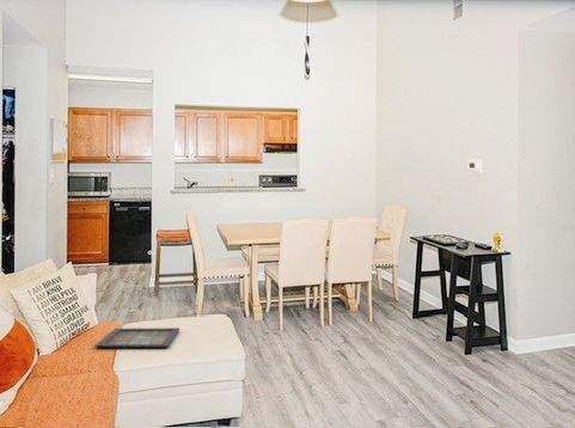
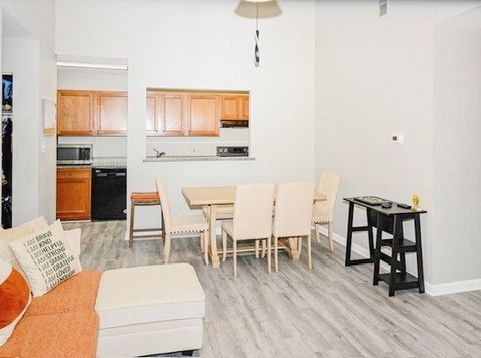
- icon panel (140, 337)
